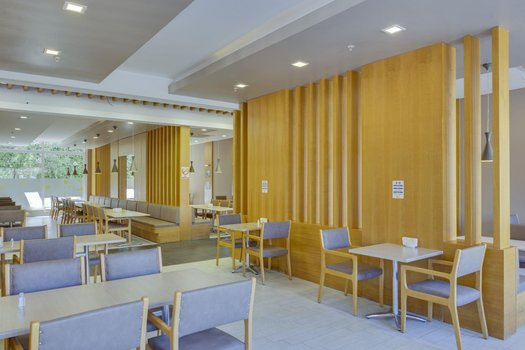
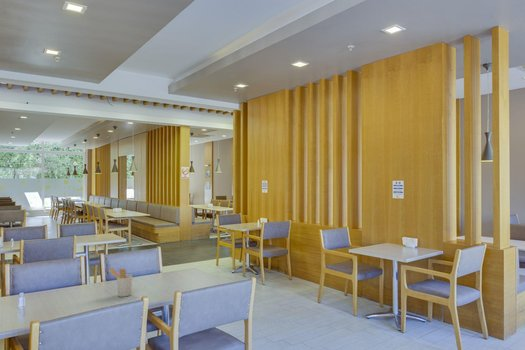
+ utensil holder (120, 281)
